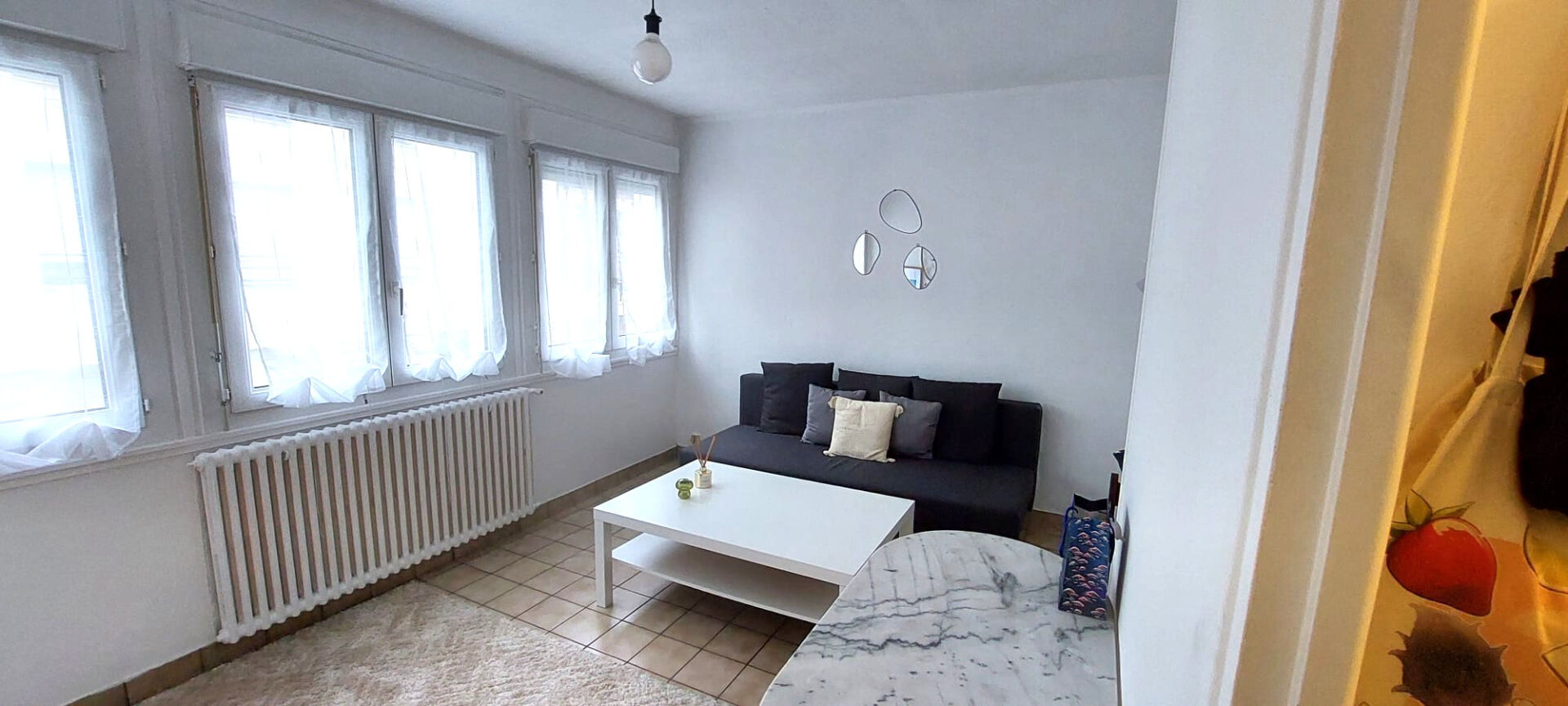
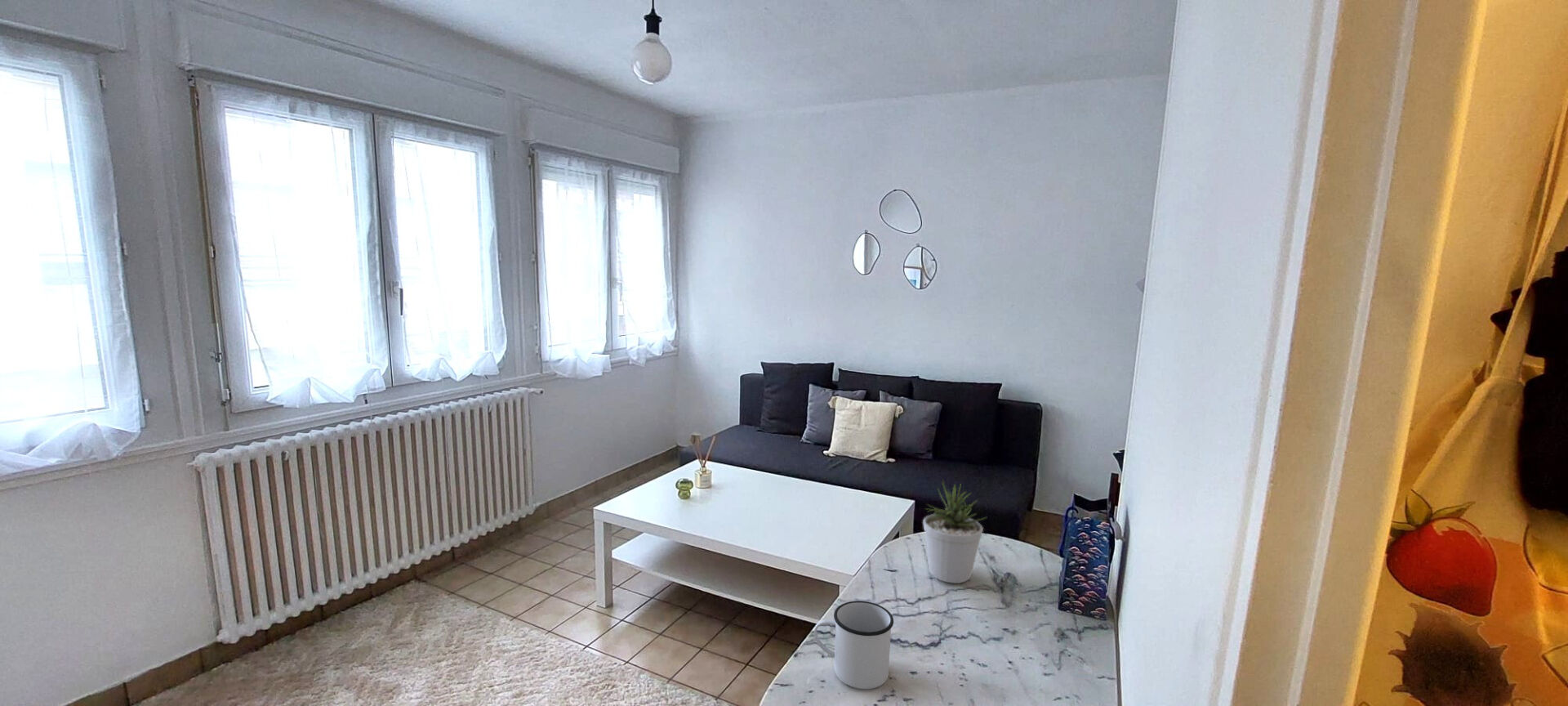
+ potted plant (954, 530)
+ mug (853, 642)
